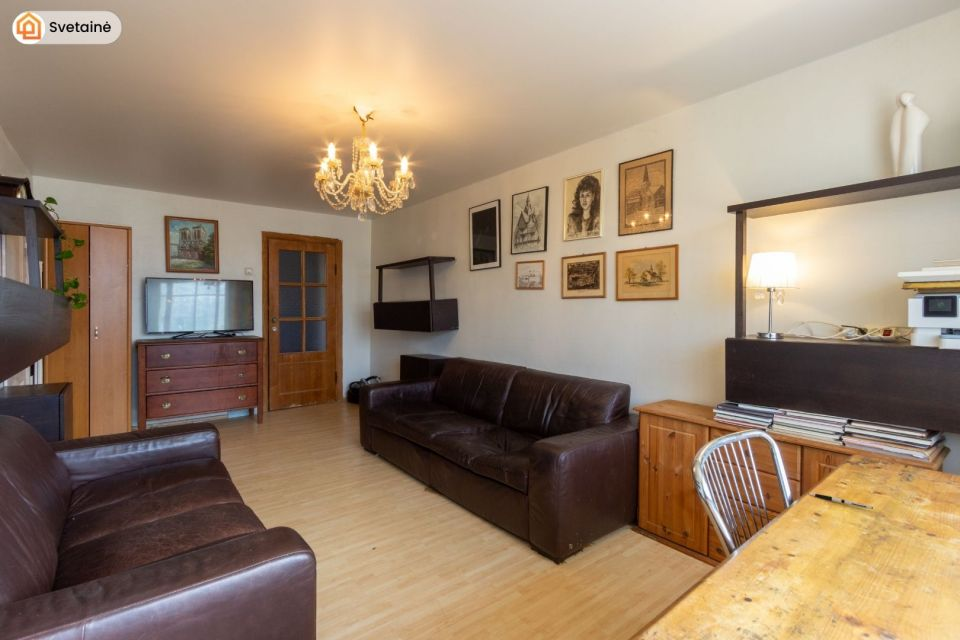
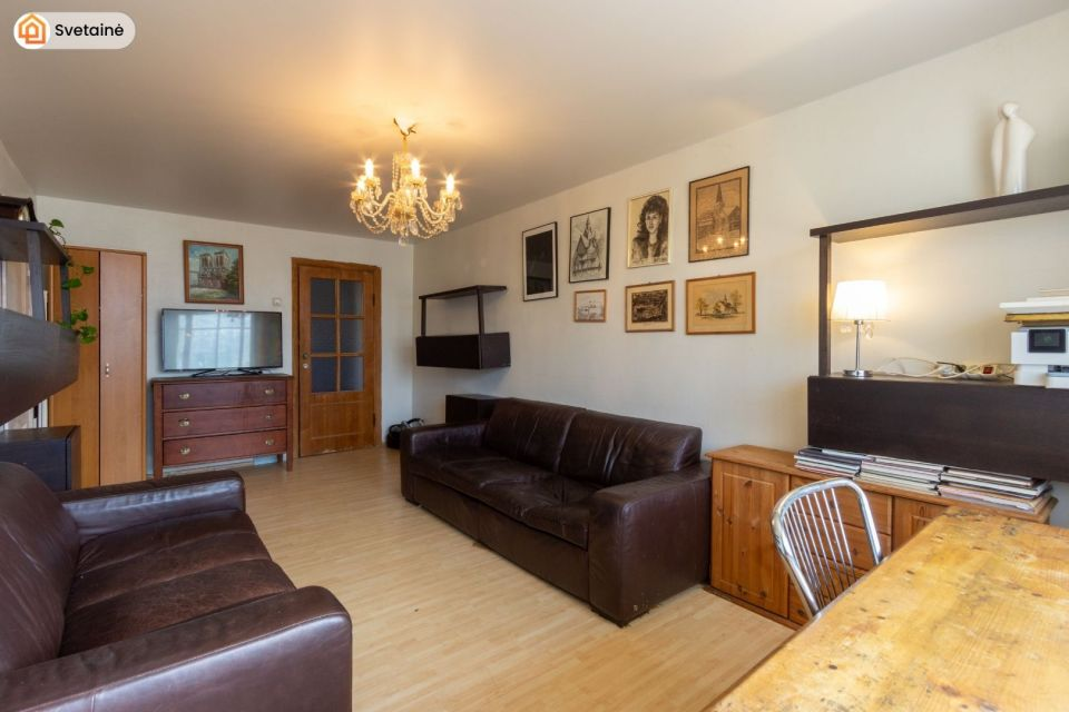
- pen (838, 500)
